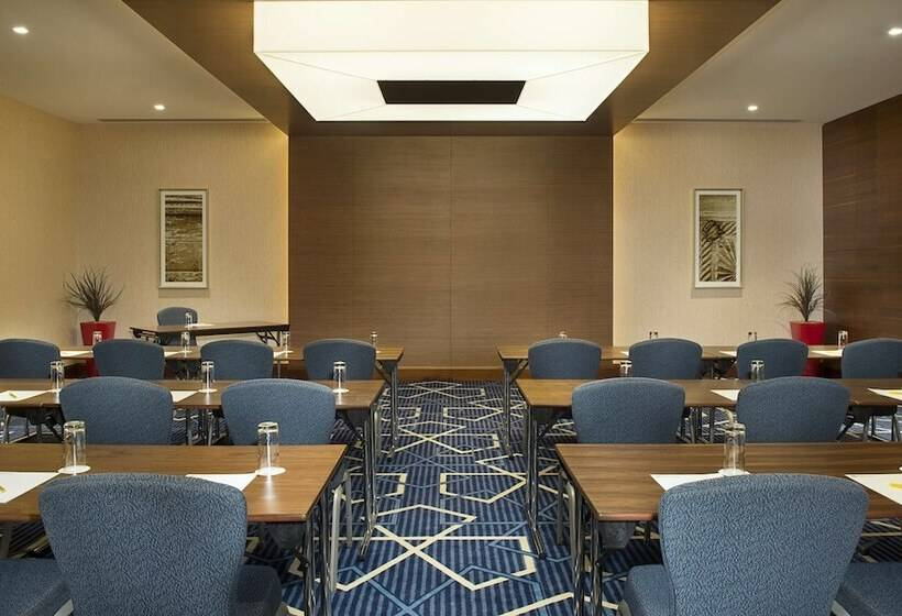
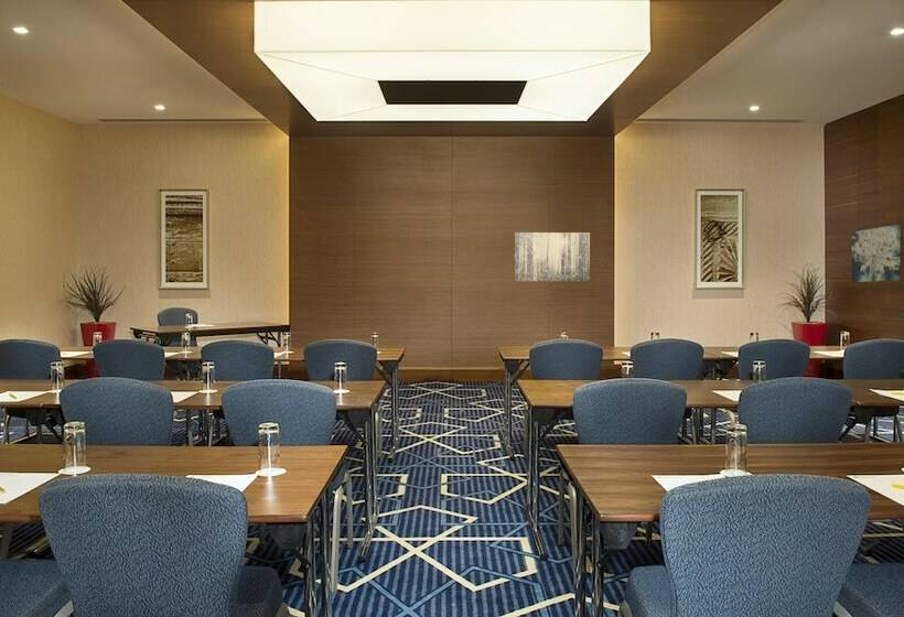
+ wall art (551, 257)
+ wall art (874, 255)
